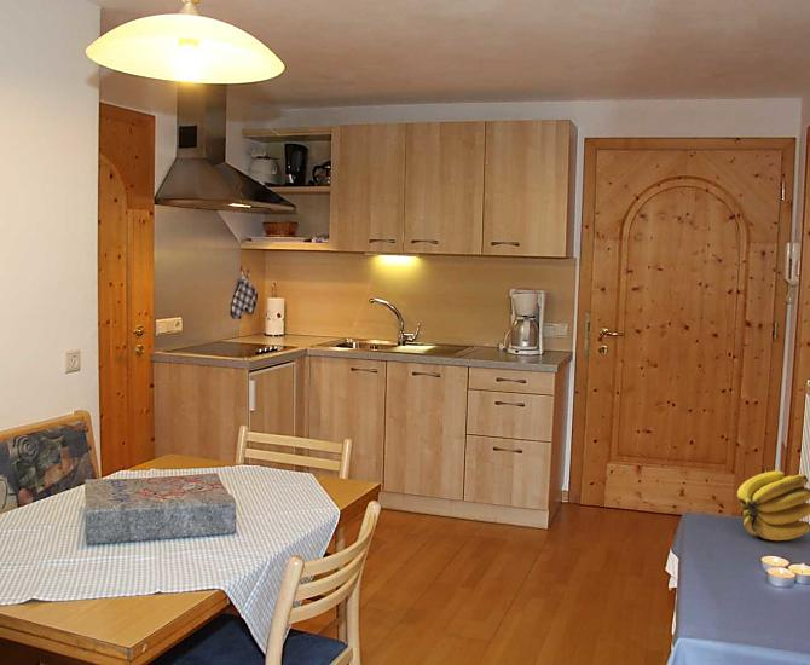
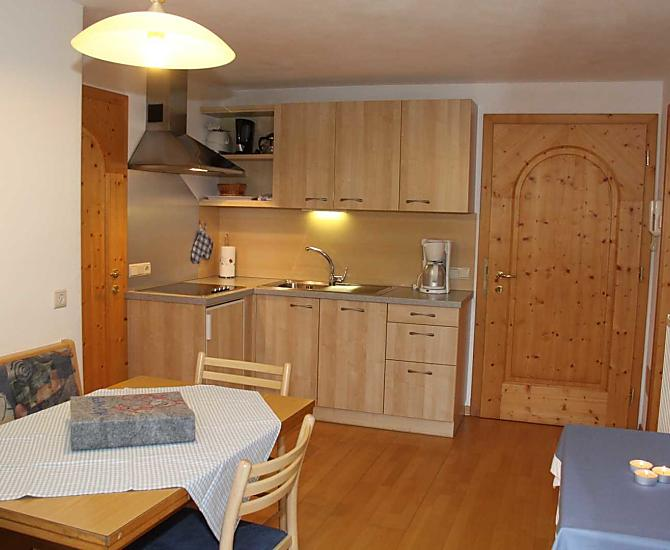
- banana (773, 504)
